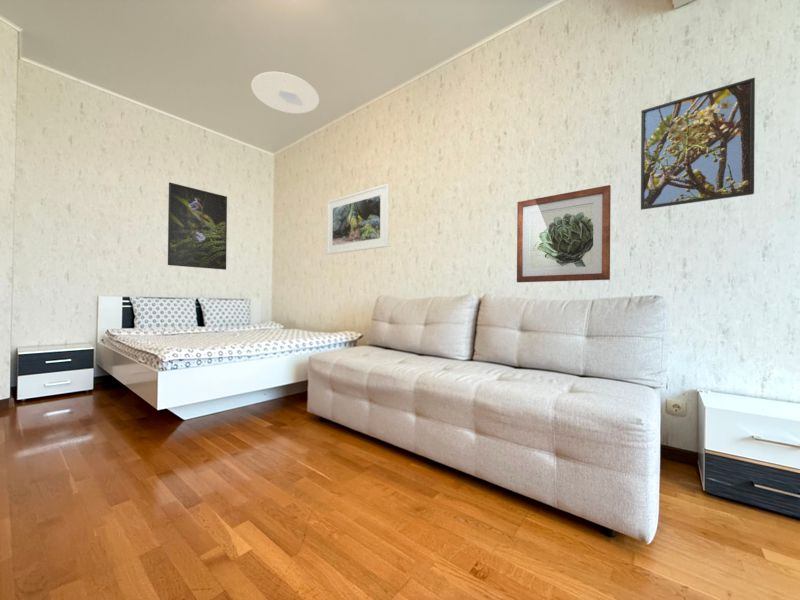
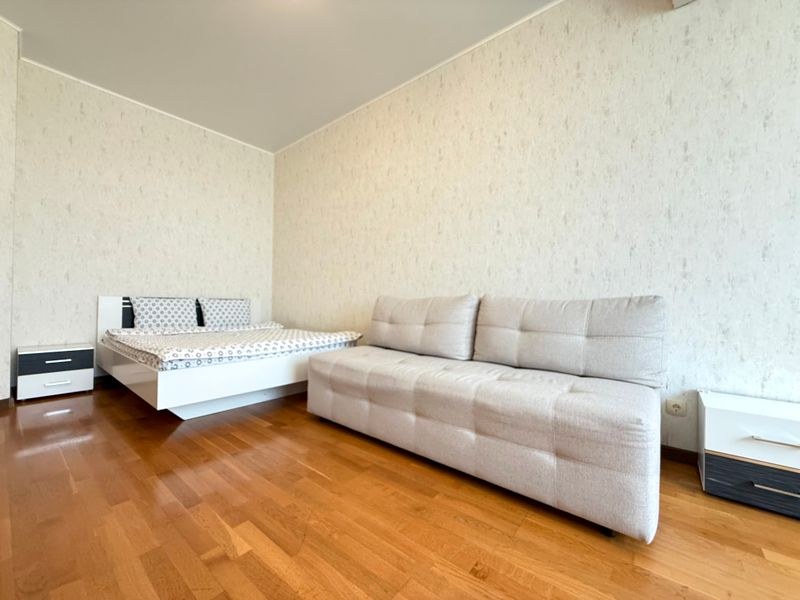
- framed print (199, 228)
- wall art (560, 237)
- ceiling light (286, 91)
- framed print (693, 149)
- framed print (355, 222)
